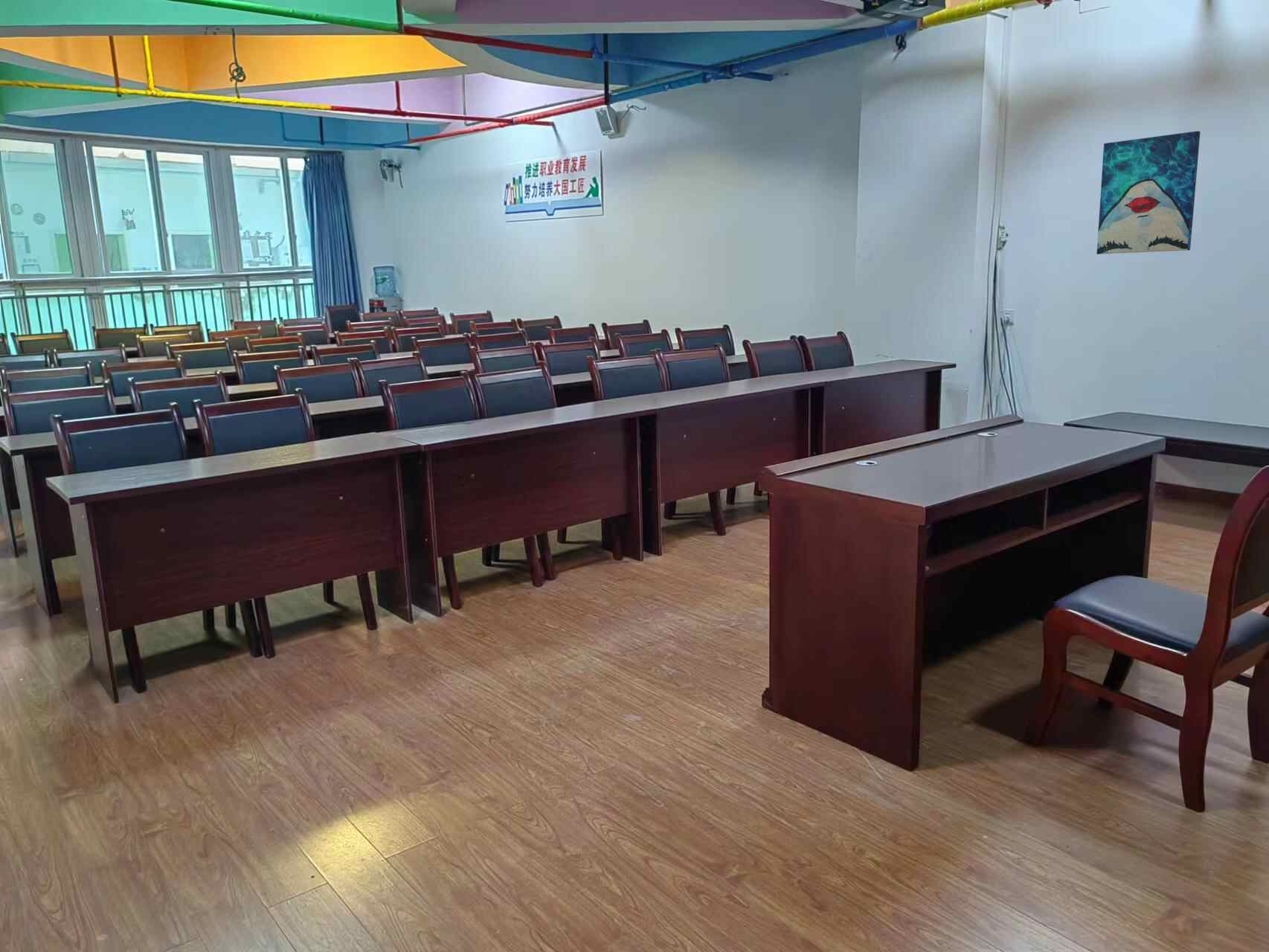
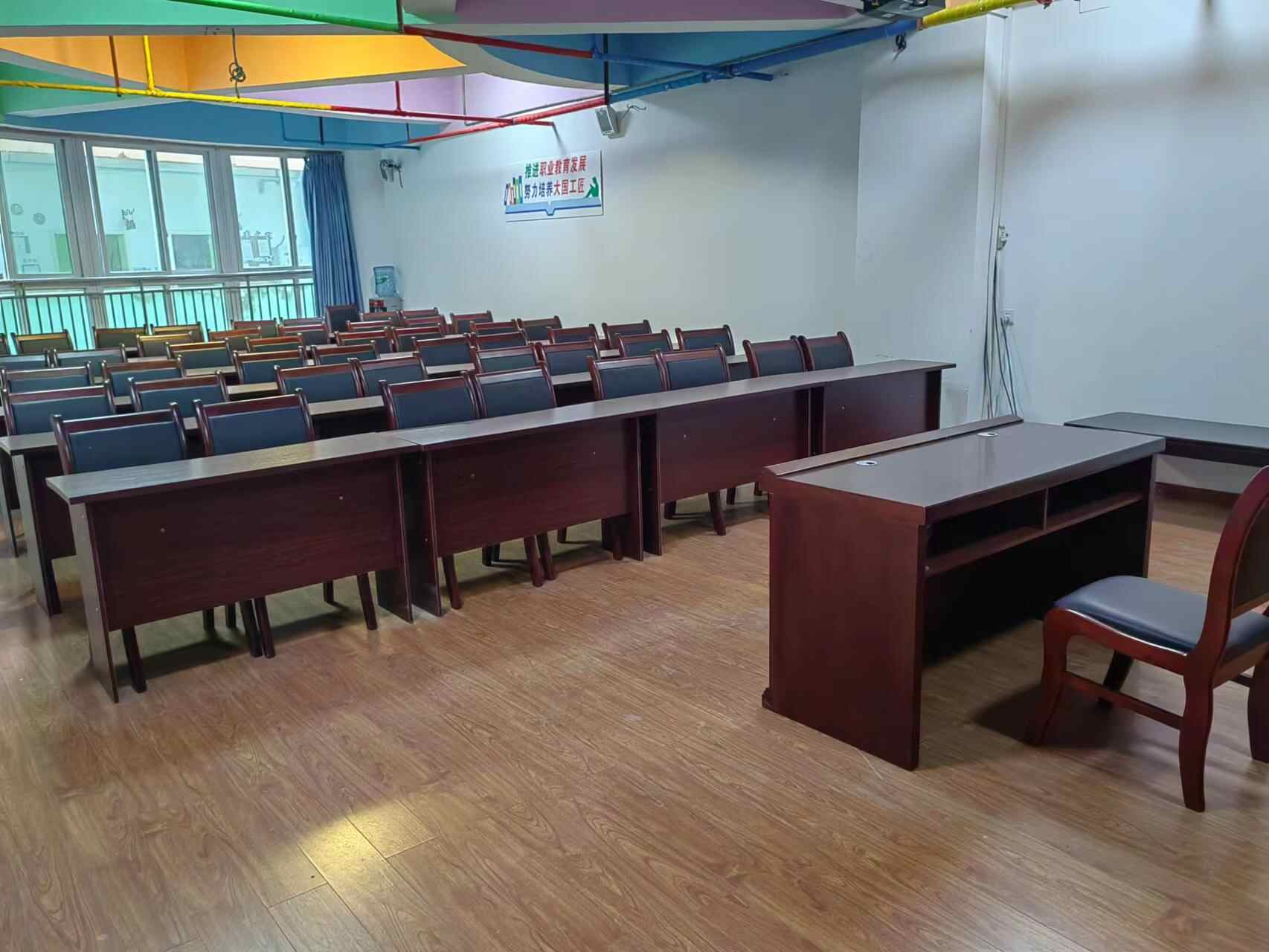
- wall art (1146, 196)
